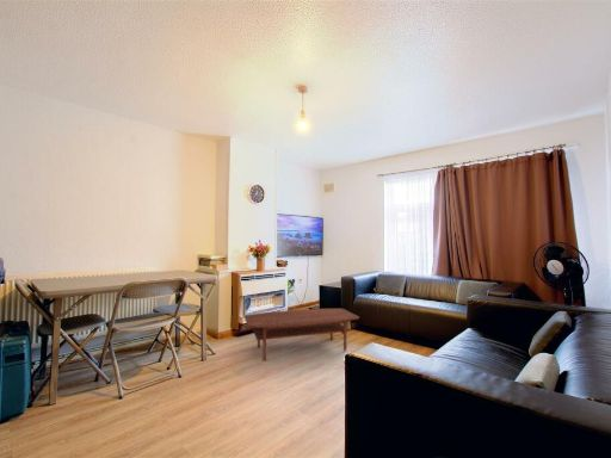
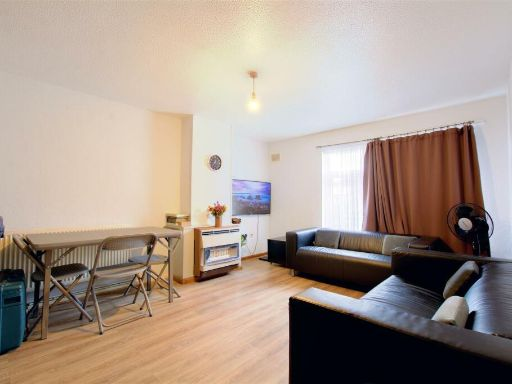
- coffee table (301, 332)
